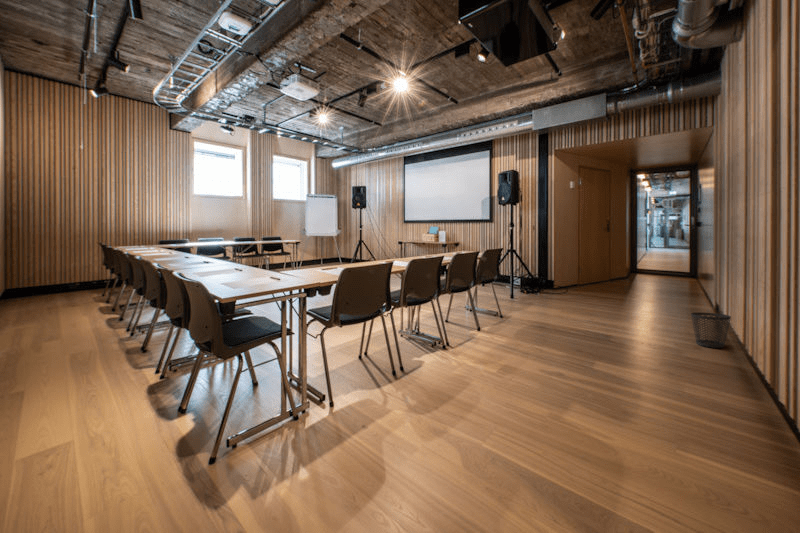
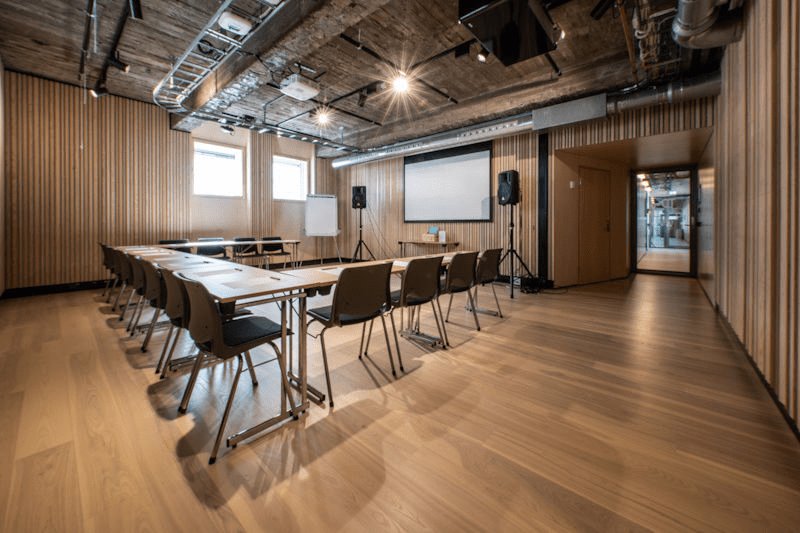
- wastebasket (710, 330)
